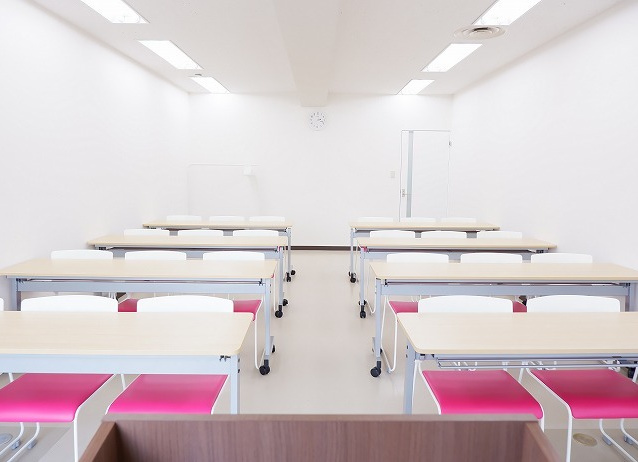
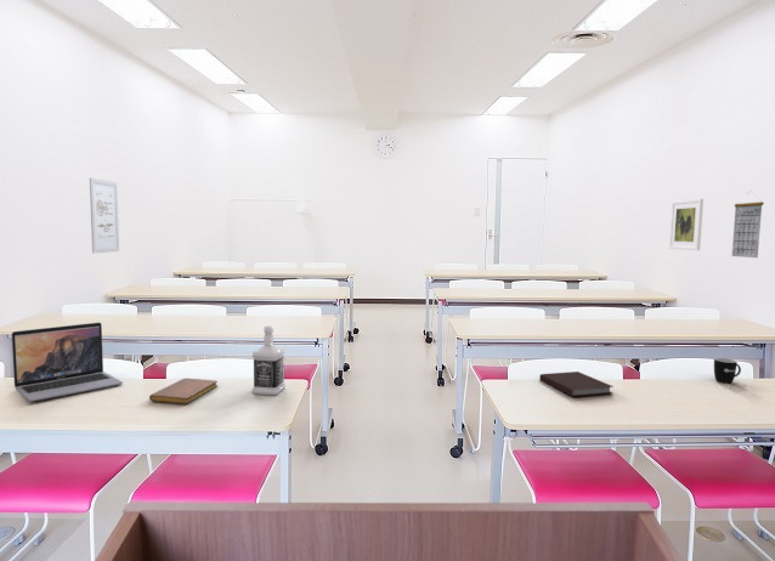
+ wall art (104, 216)
+ notebook (575, 382)
+ notebook (185, 390)
+ mug (728, 370)
+ bottle (268, 358)
+ laptop (68, 358)
+ calendar (747, 223)
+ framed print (685, 225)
